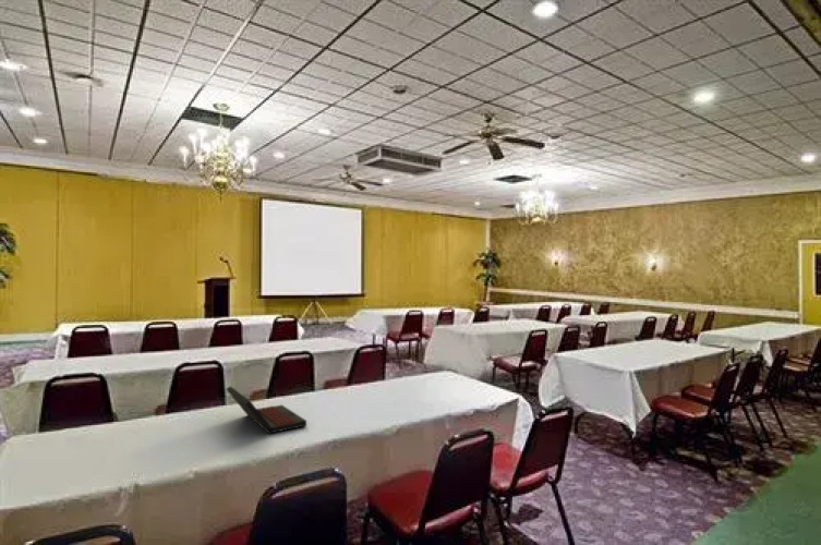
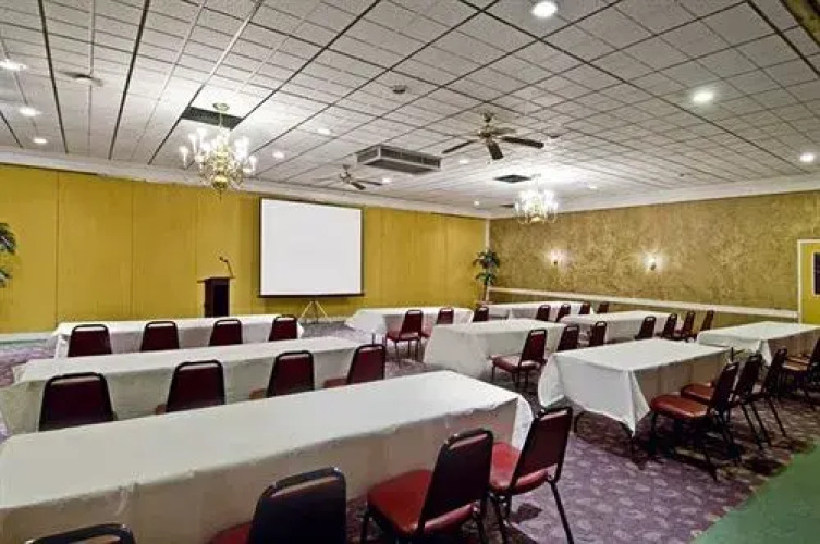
- laptop (265, 408)
